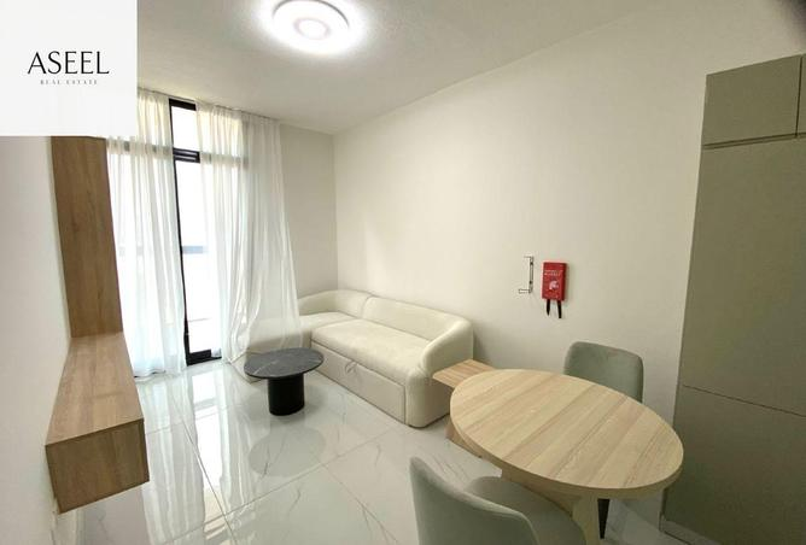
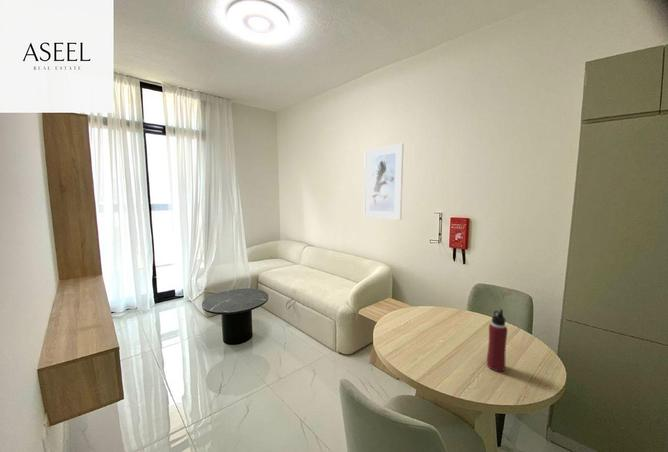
+ water bottle (497, 338)
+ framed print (382, 183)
